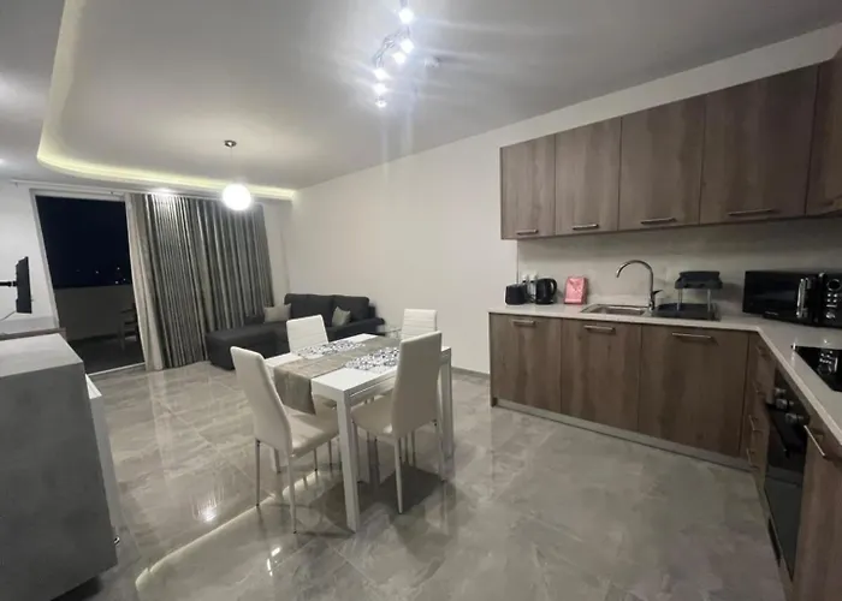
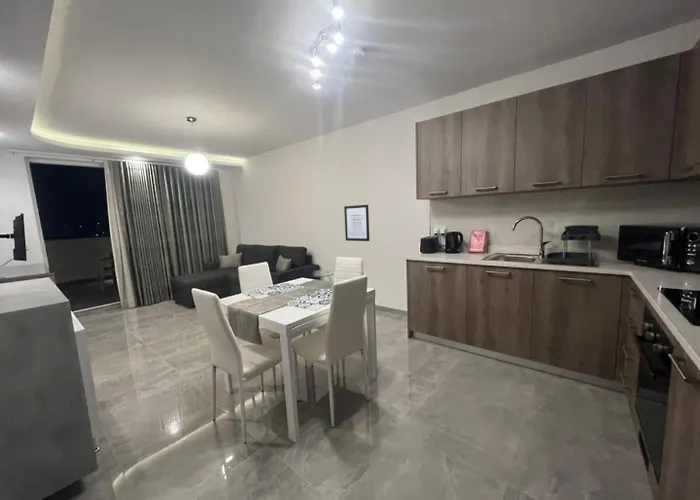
+ wall art (356, 223)
